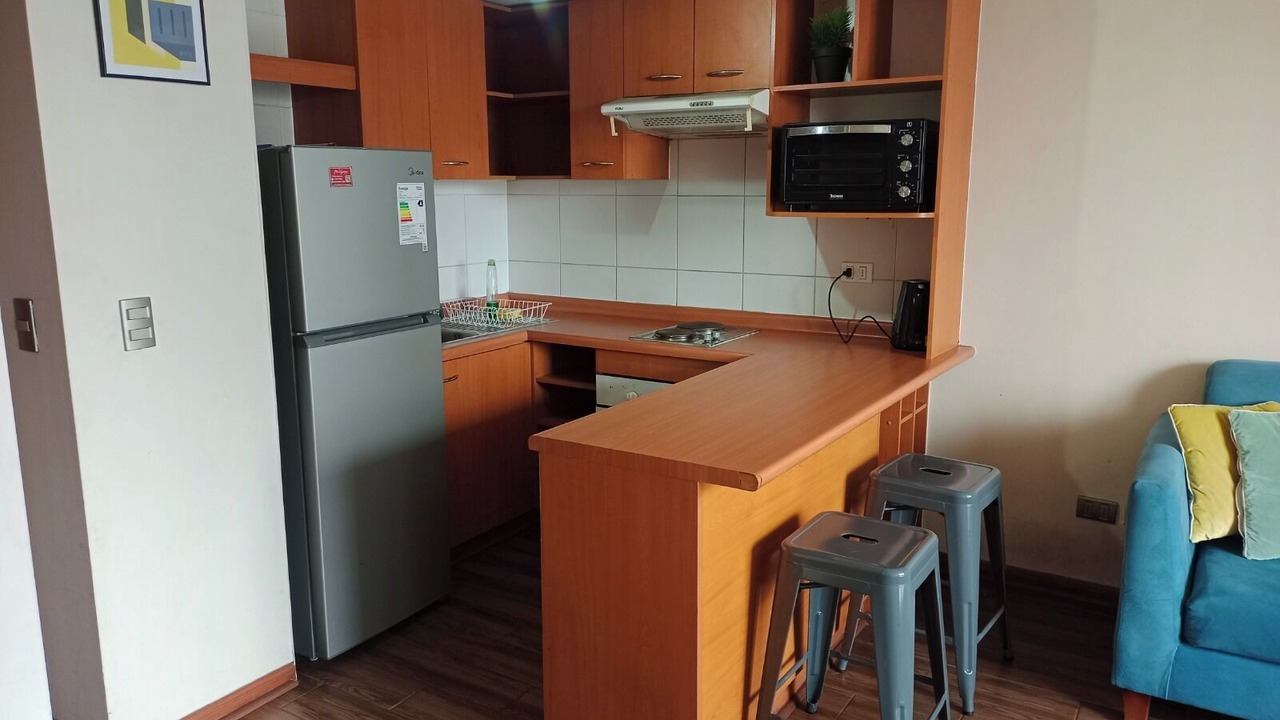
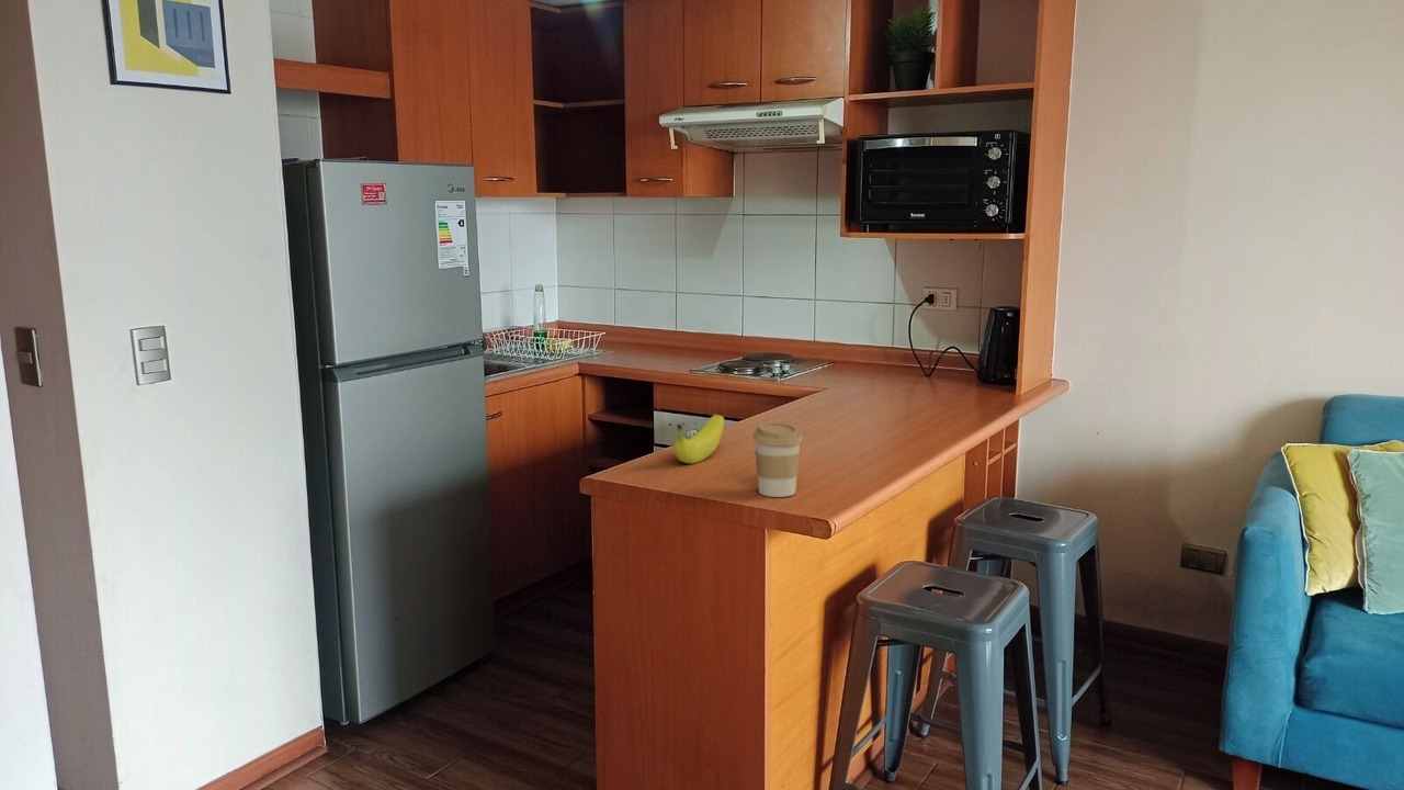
+ coffee cup (777, 459)
+ fruit (697, 438)
